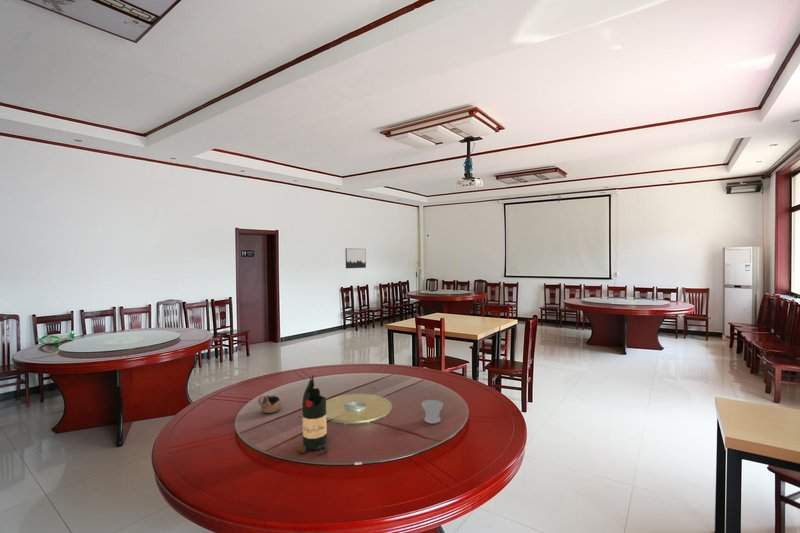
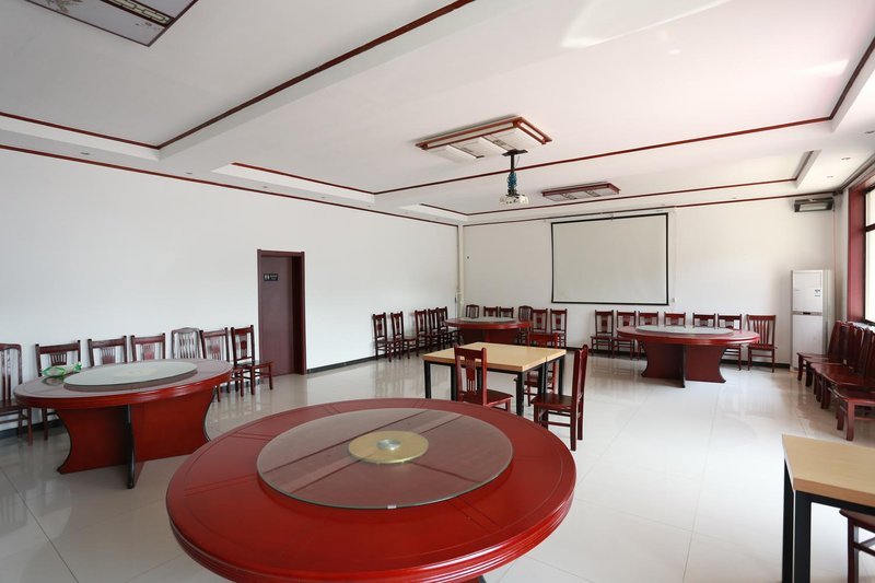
- bottle (313, 412)
- wall art (356, 258)
- cup (268, 402)
- cup (432, 412)
